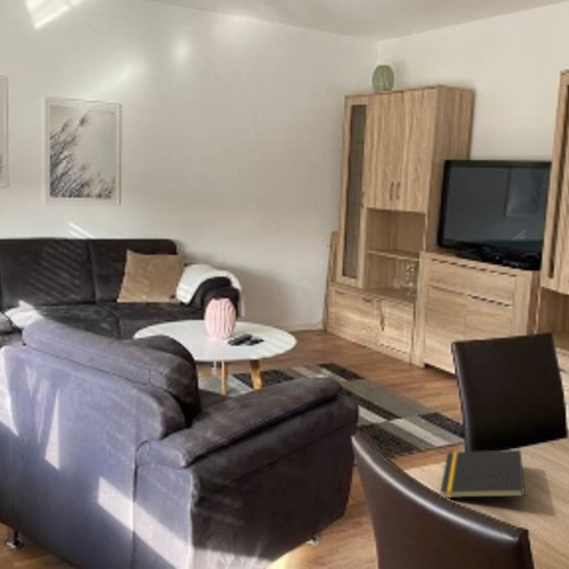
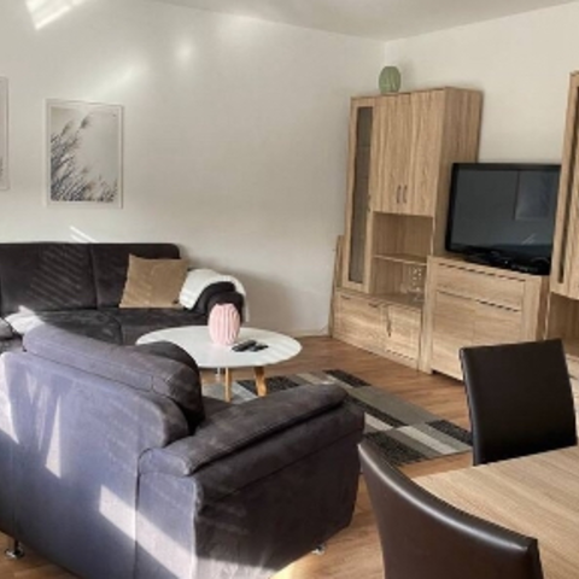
- notepad (482, 472)
